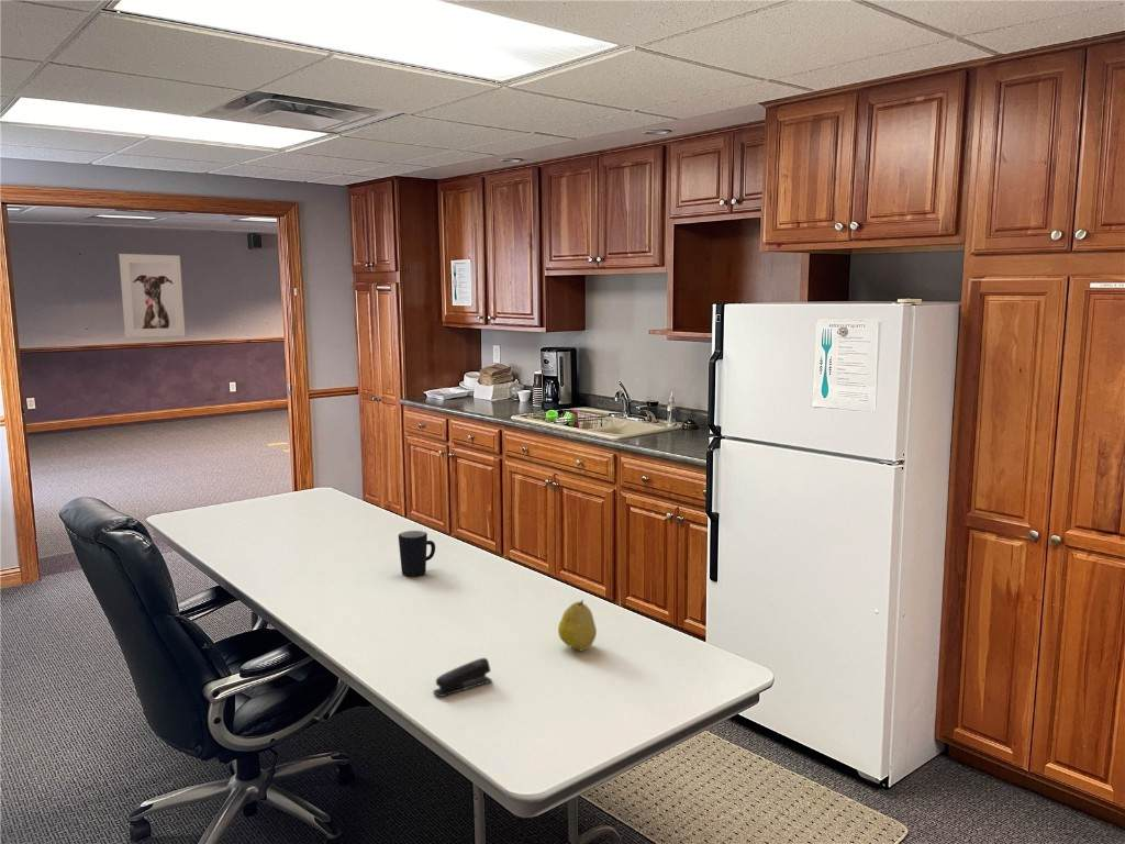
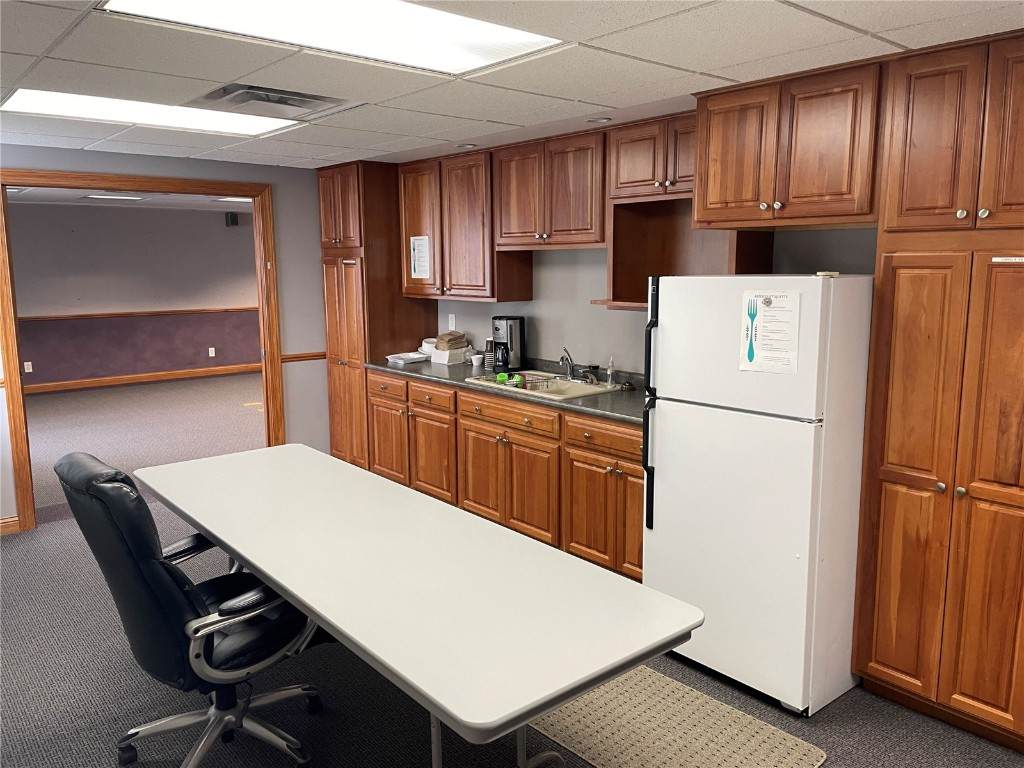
- stapler (463, 676)
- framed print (153, 296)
- mug (417, 553)
- fruit (577, 623)
